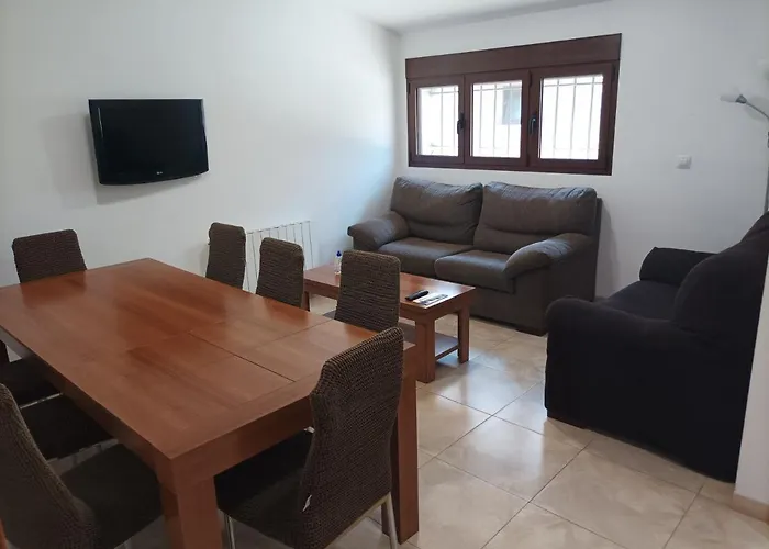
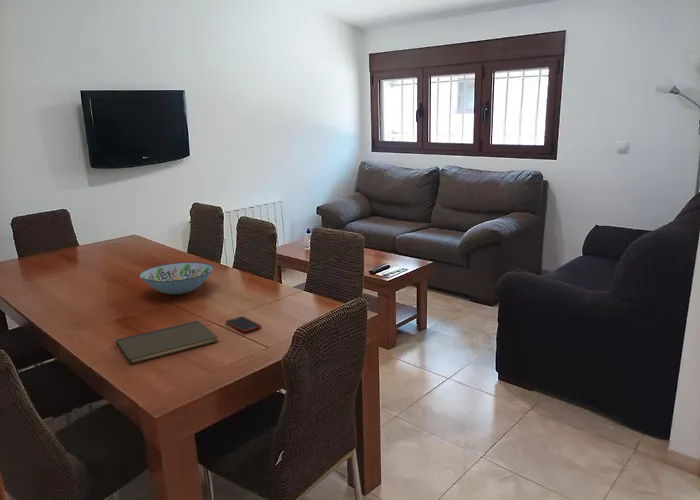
+ decorative bowl (178, 281)
+ cell phone (243, 324)
+ notebook (167, 340)
